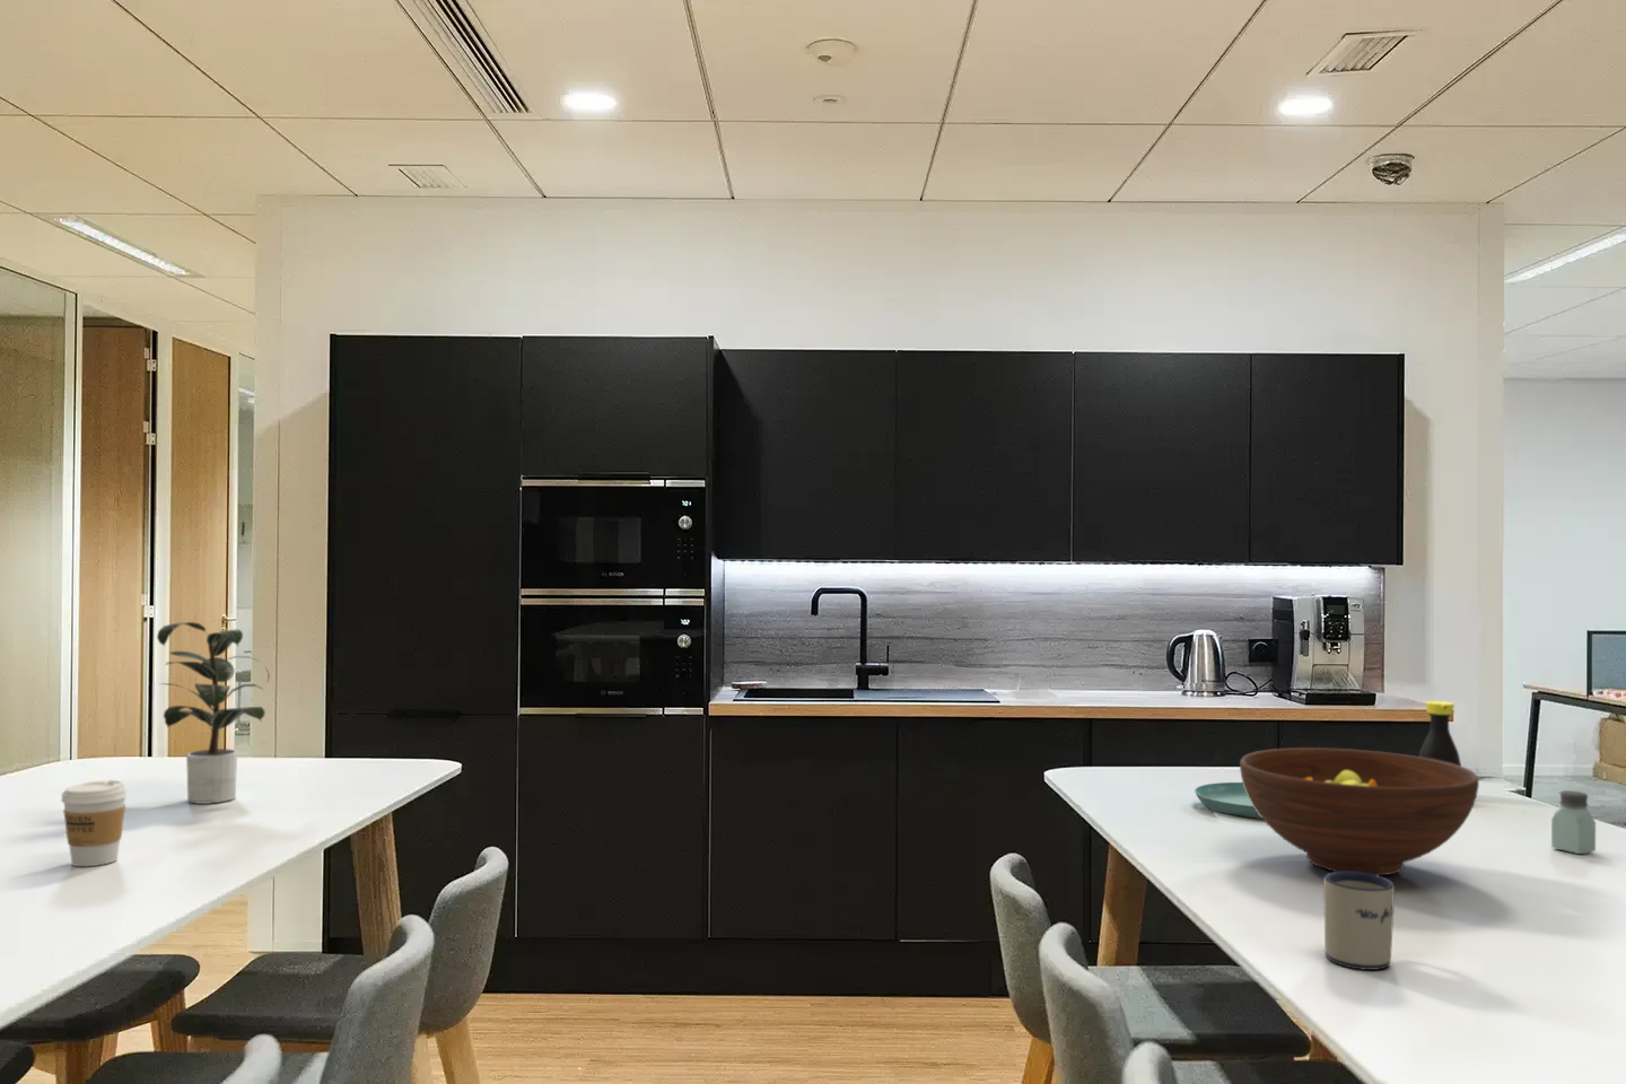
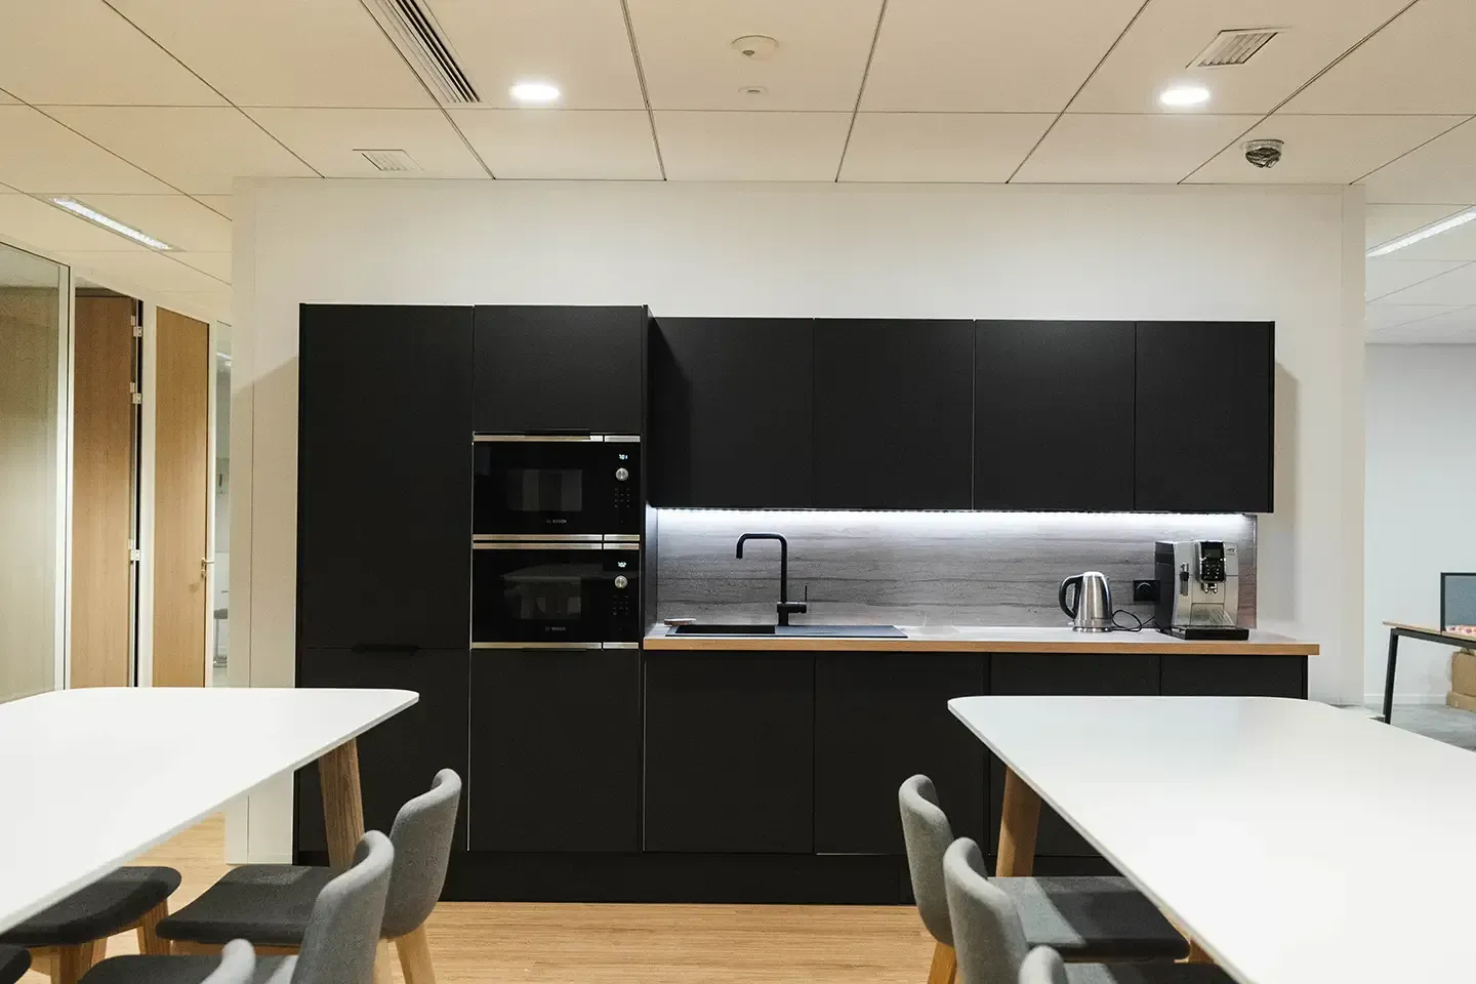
- saltshaker (1573, 821)
- saucer (1252, 805)
- bottle (1438, 748)
- potted plant (227, 709)
- coffee cup (93, 821)
- fruit bowl (1354, 817)
- mug (1363, 917)
